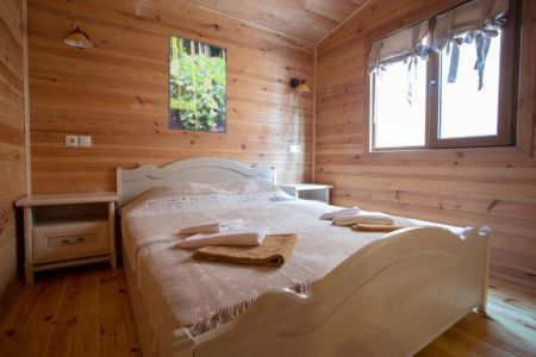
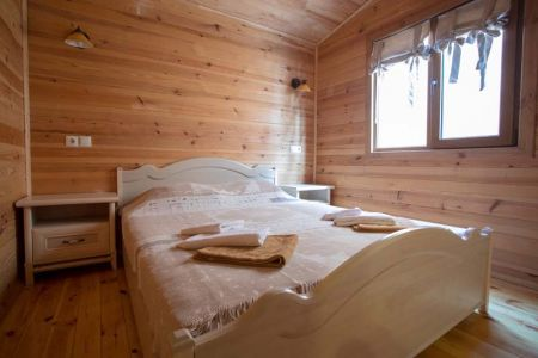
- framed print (199, 86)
